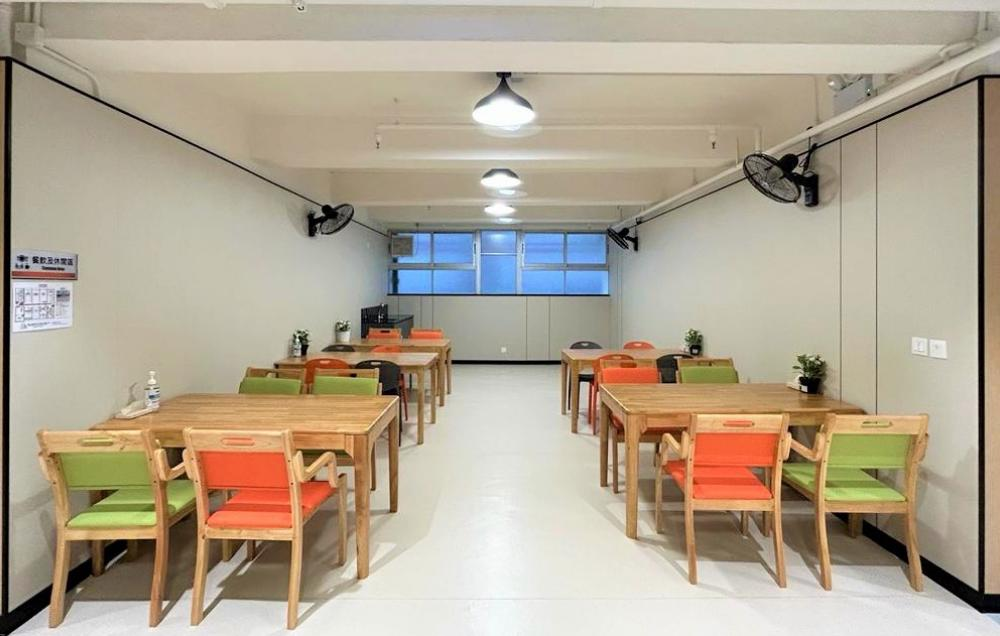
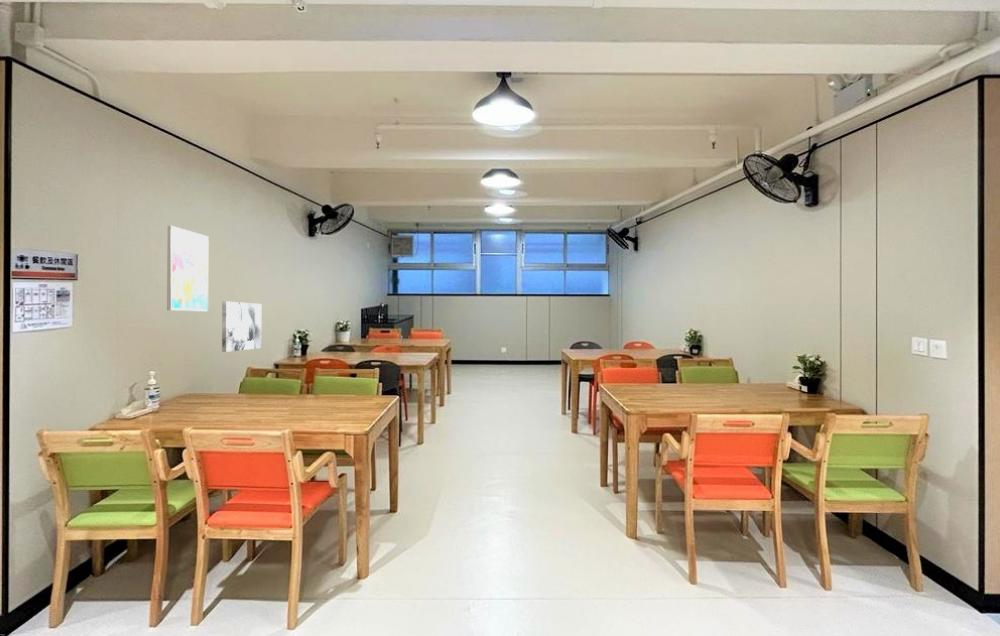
+ wall art (189, 271)
+ wall art (243, 326)
